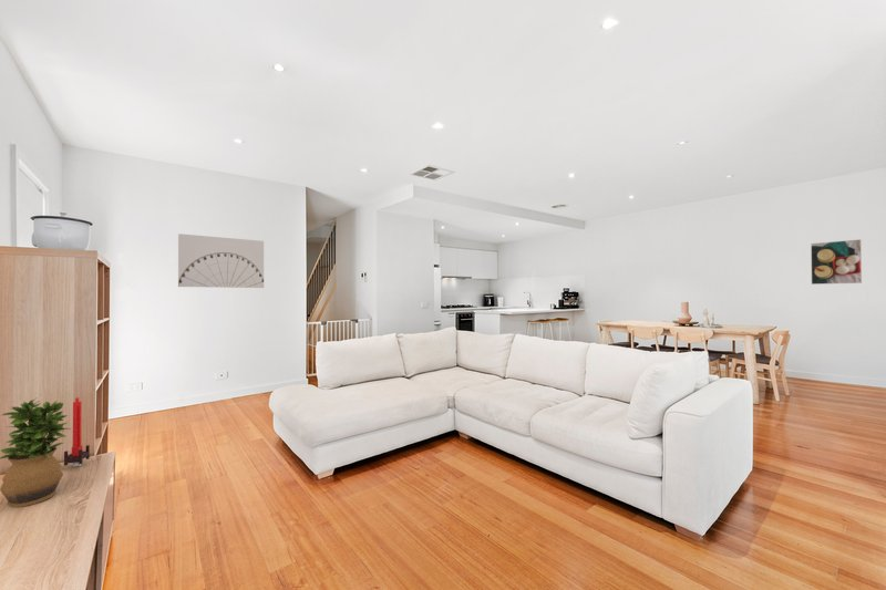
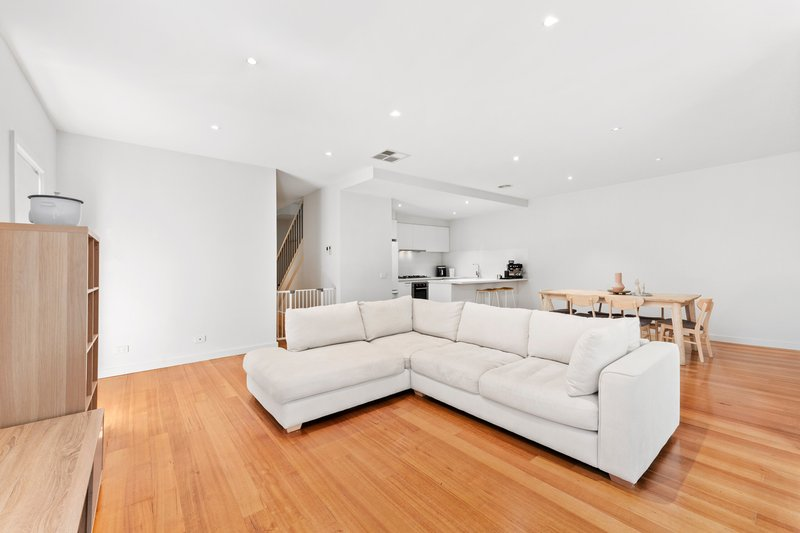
- potted plant (41, 446)
- wall art (223, 262)
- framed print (835, 262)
- candle (76, 432)
